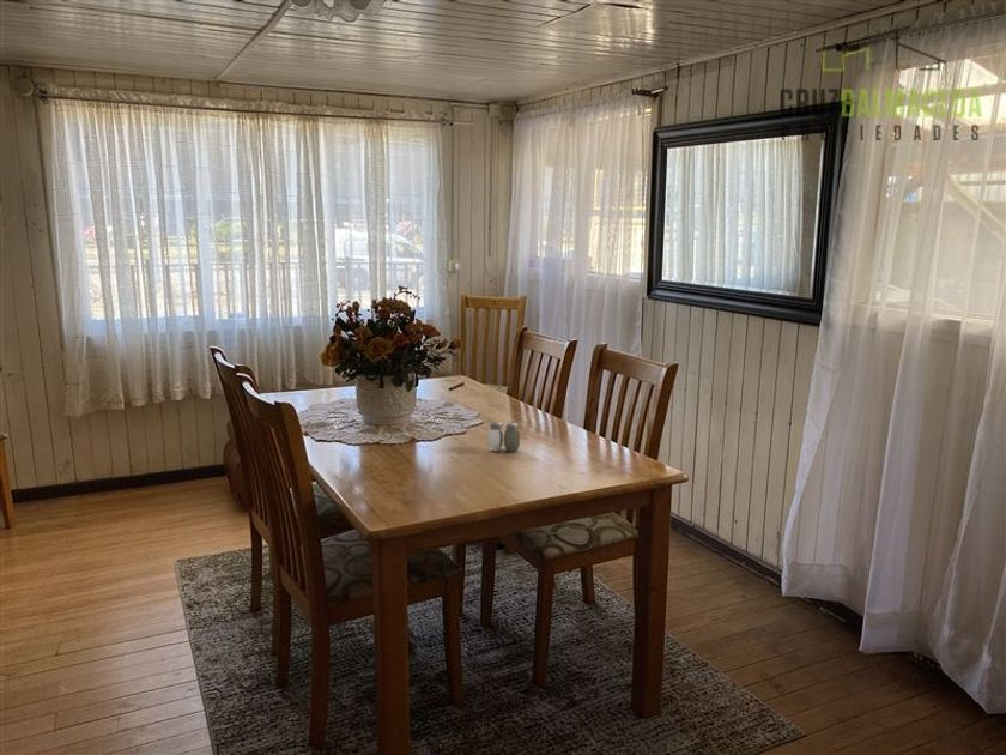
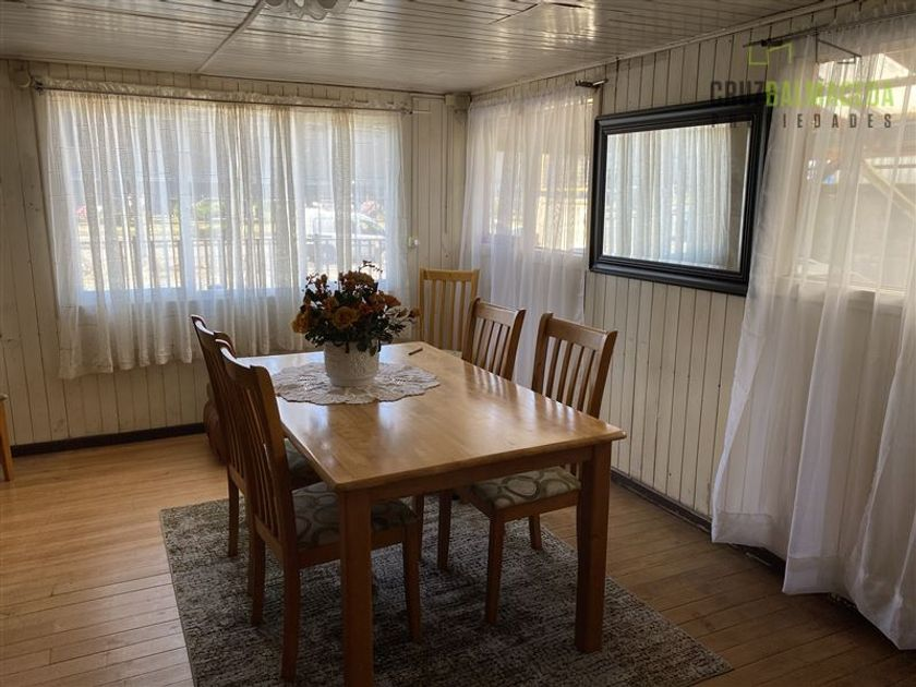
- salt and pepper shaker (504, 436)
